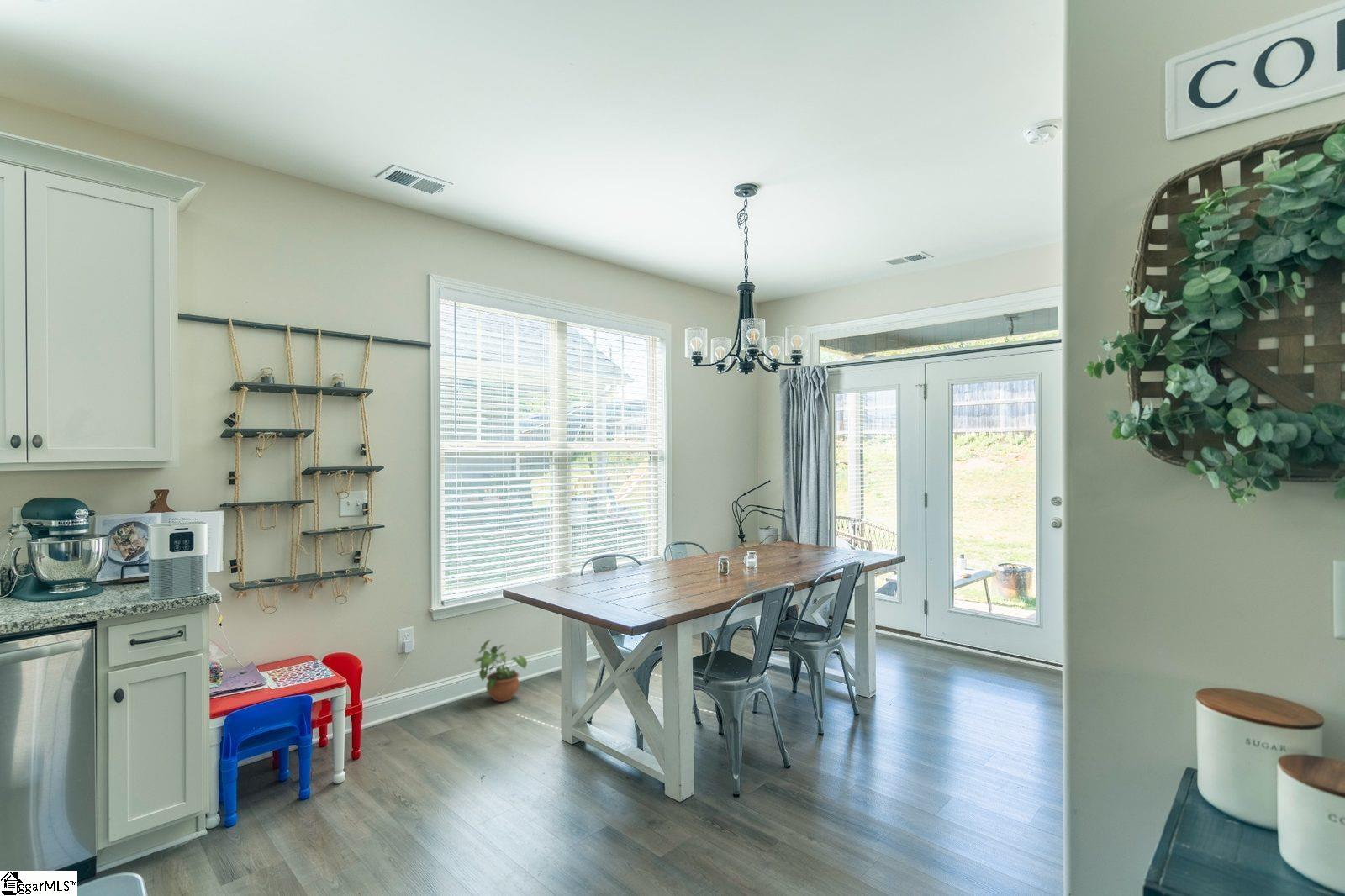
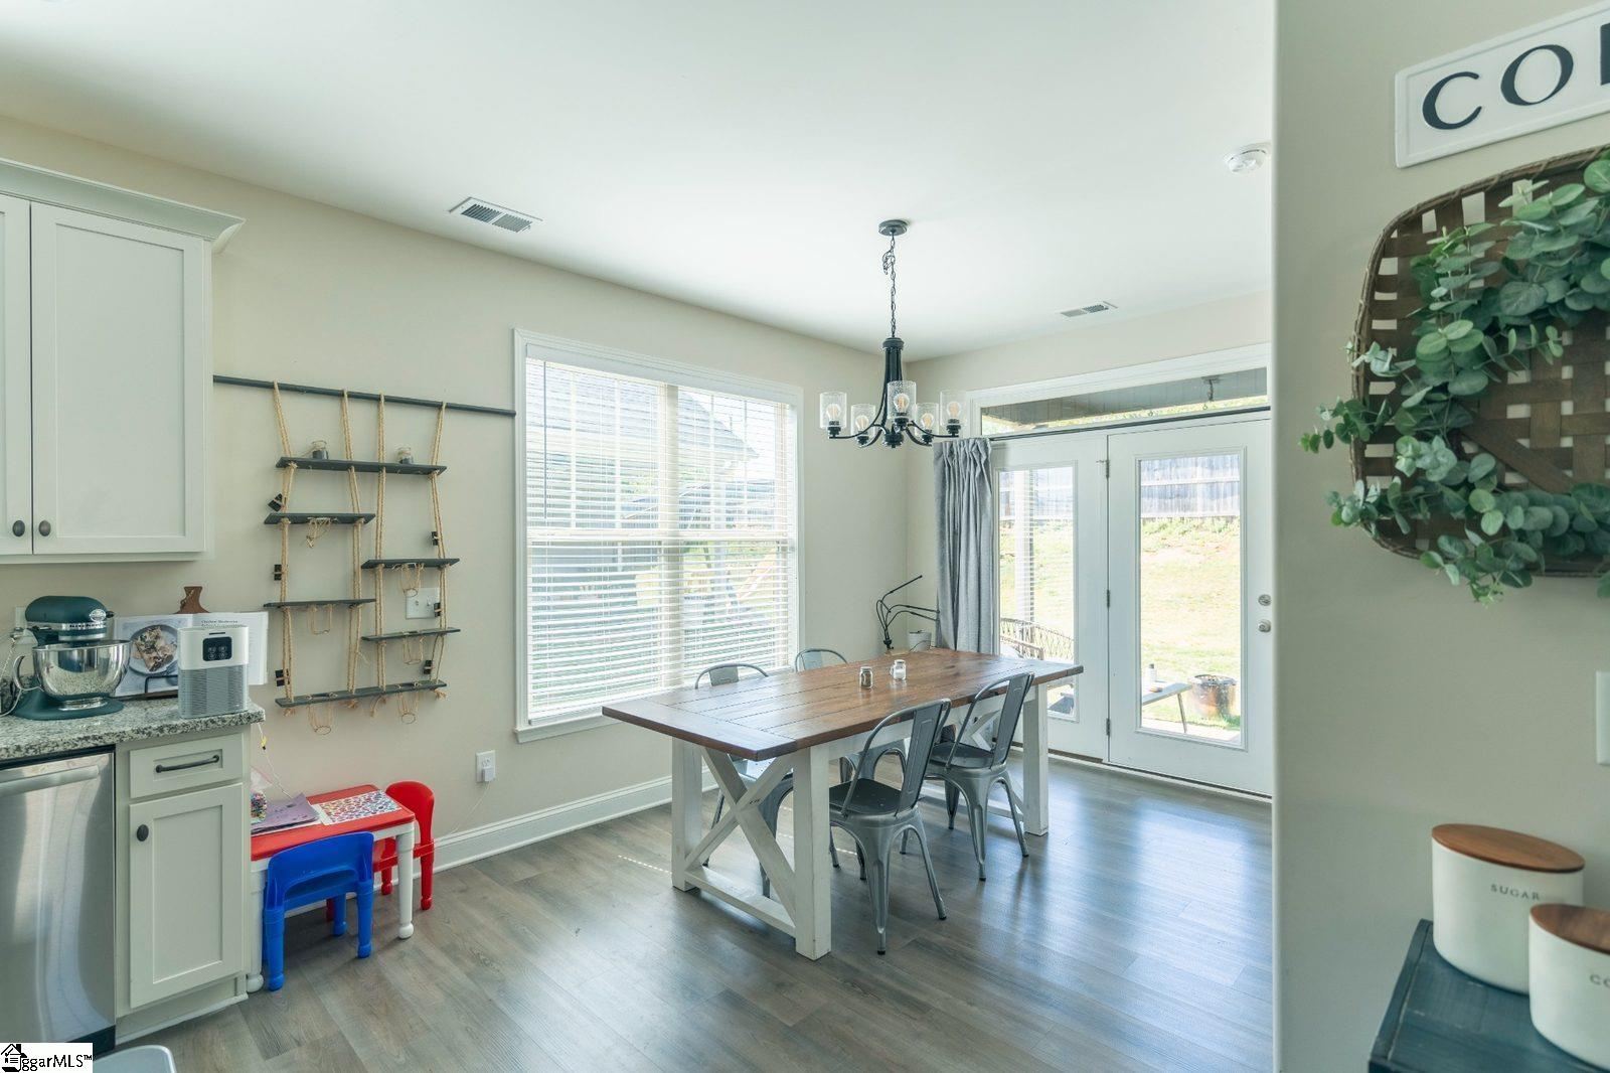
- potted plant (497, 669)
